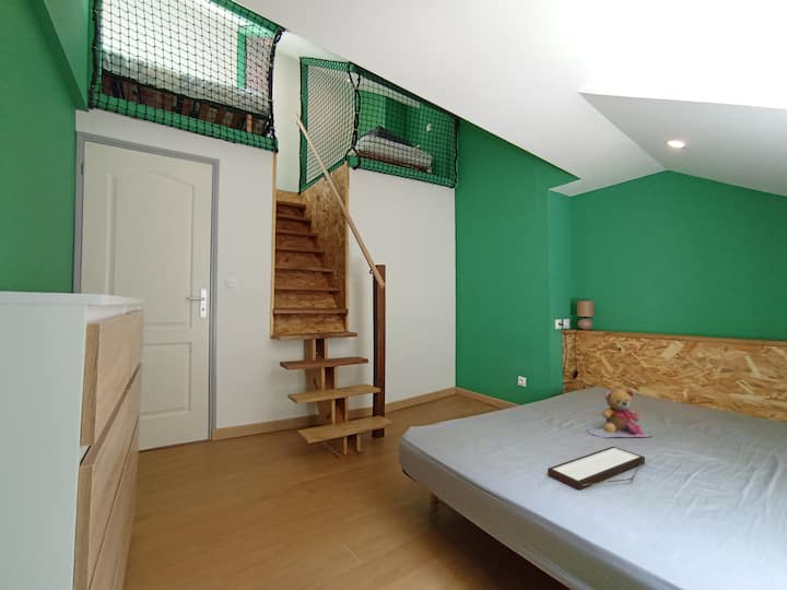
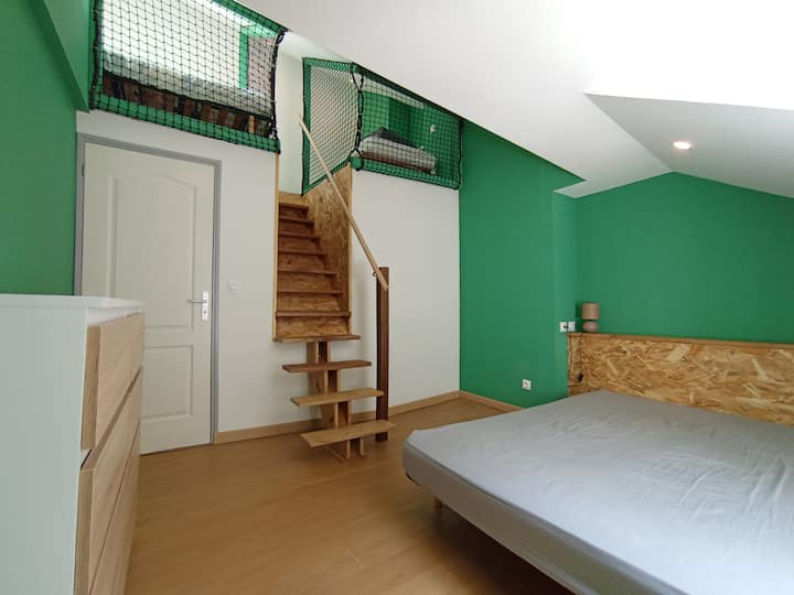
- teddy bear (619, 411)
- tray (606, 469)
